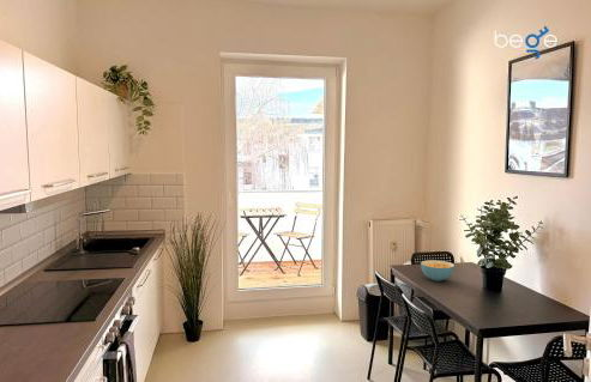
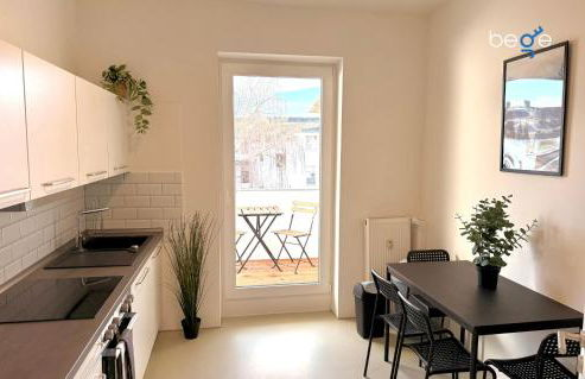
- cereal bowl (436, 271)
